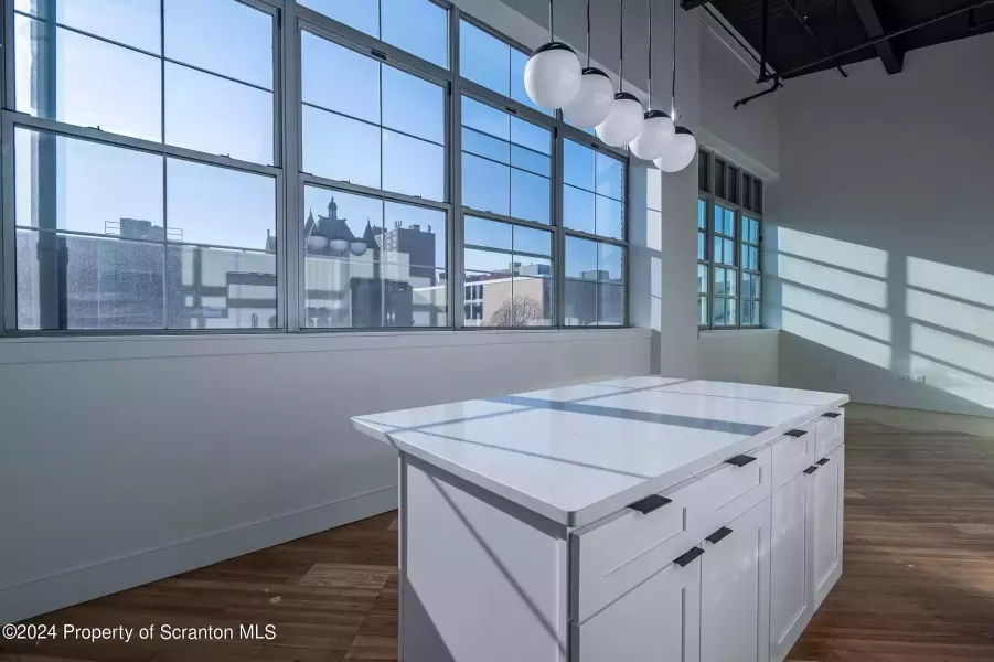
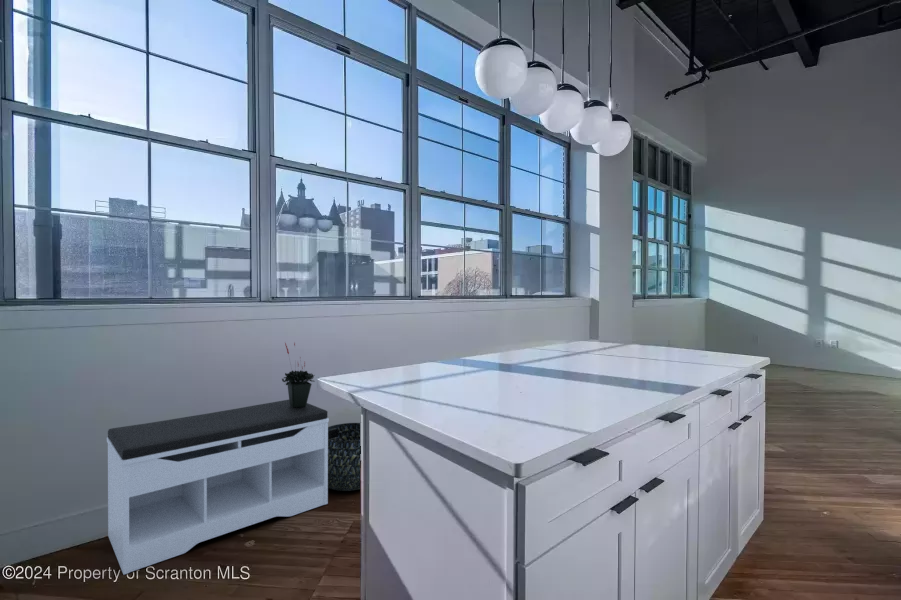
+ potted plant (296, 374)
+ basket (350, 456)
+ bench (226, 468)
